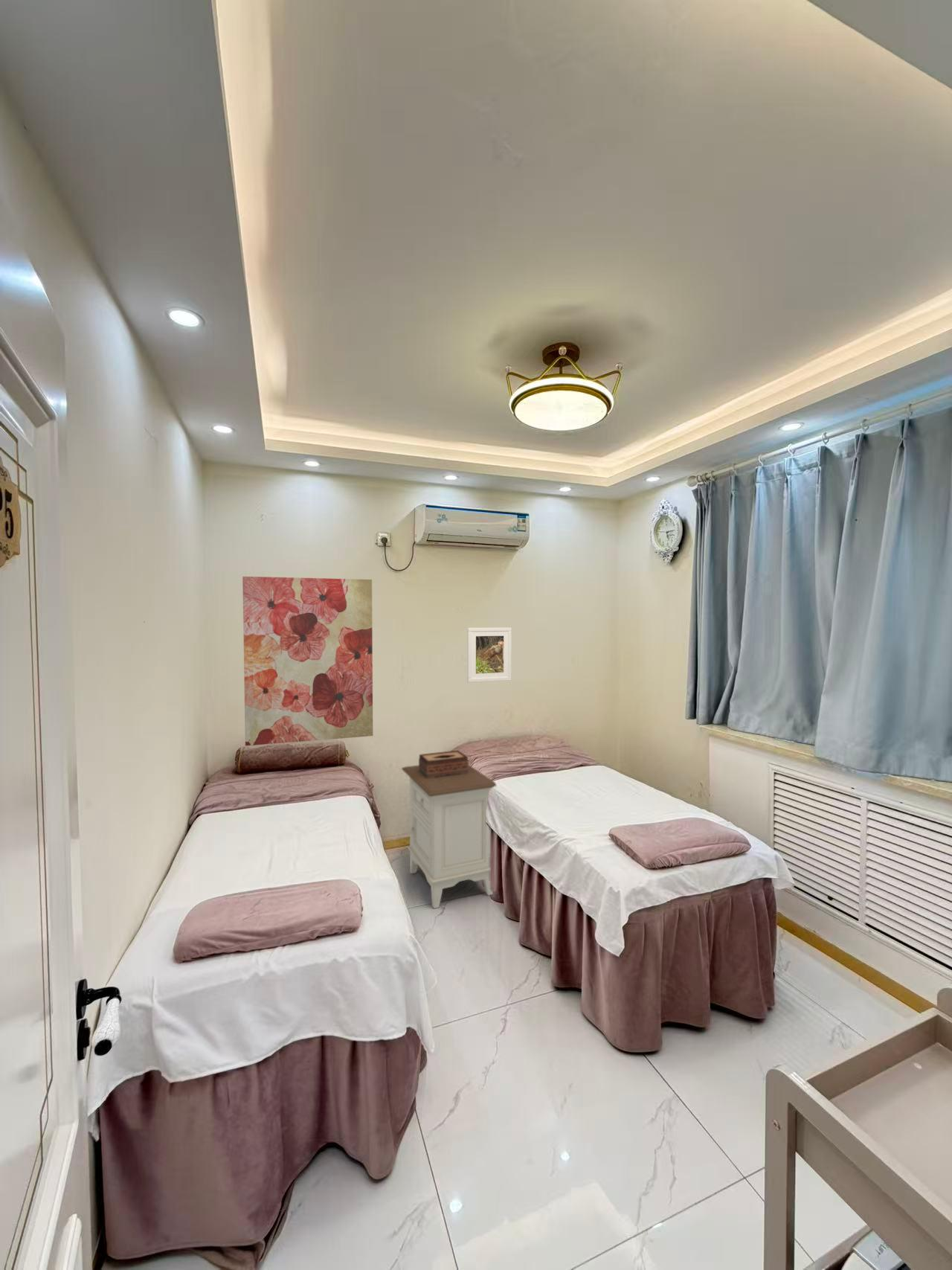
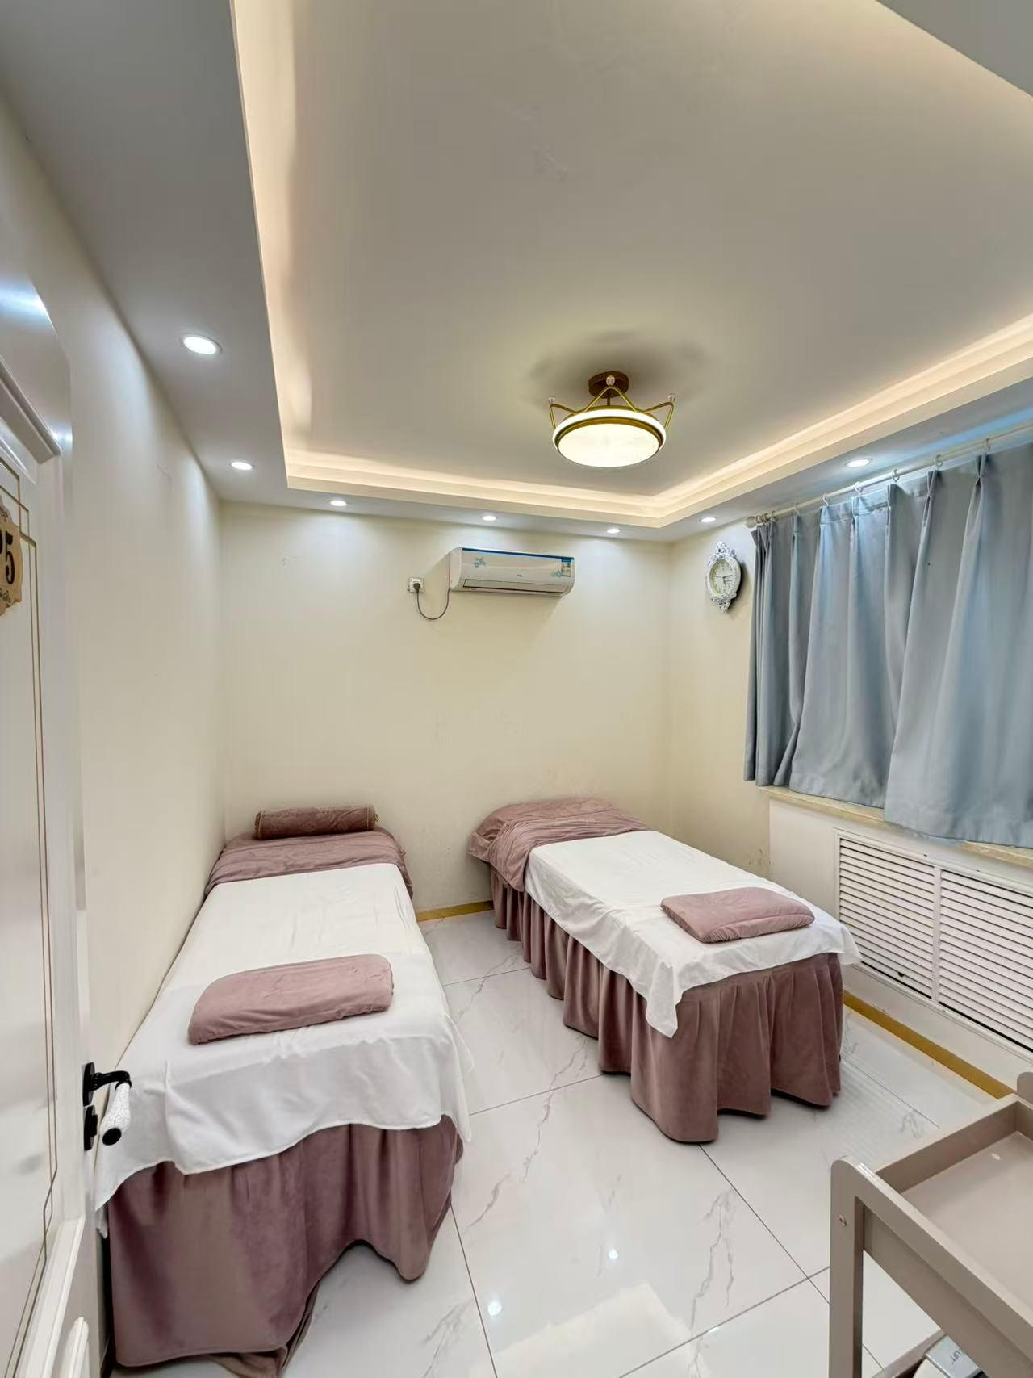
- tissue box (443, 763)
- wall art (310, 659)
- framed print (489, 654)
- nightstand (446, 829)
